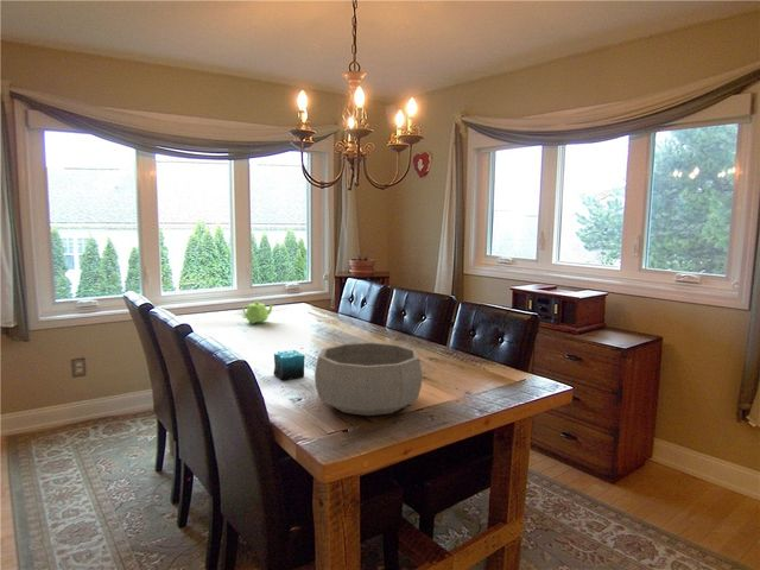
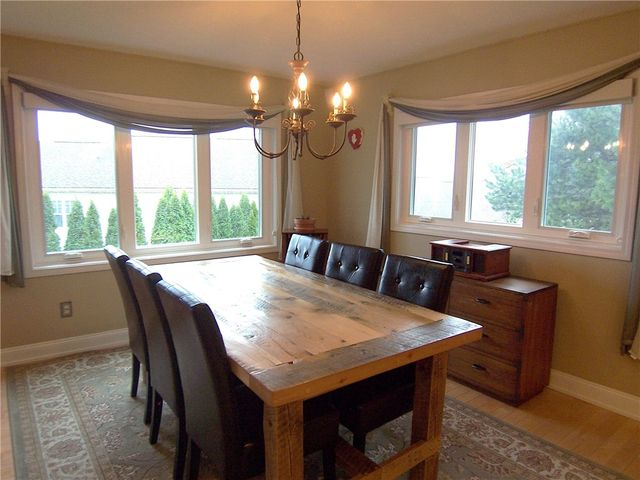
- candle (289, 360)
- teapot (259, 311)
- decorative bowl (368, 378)
